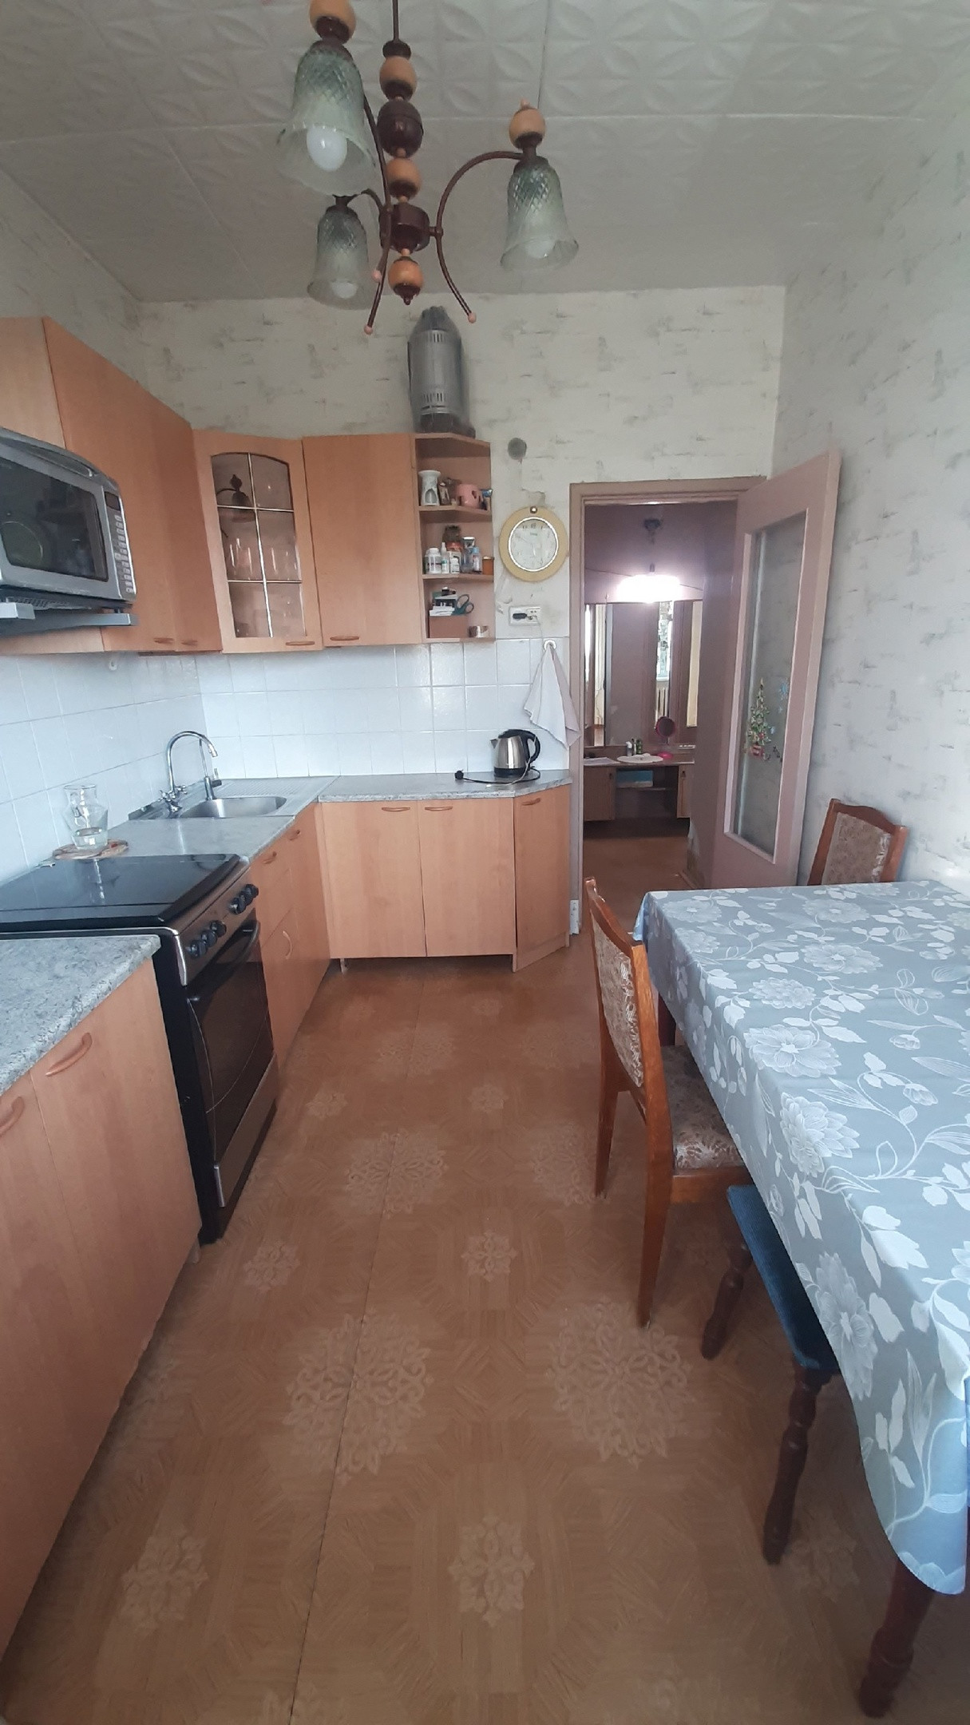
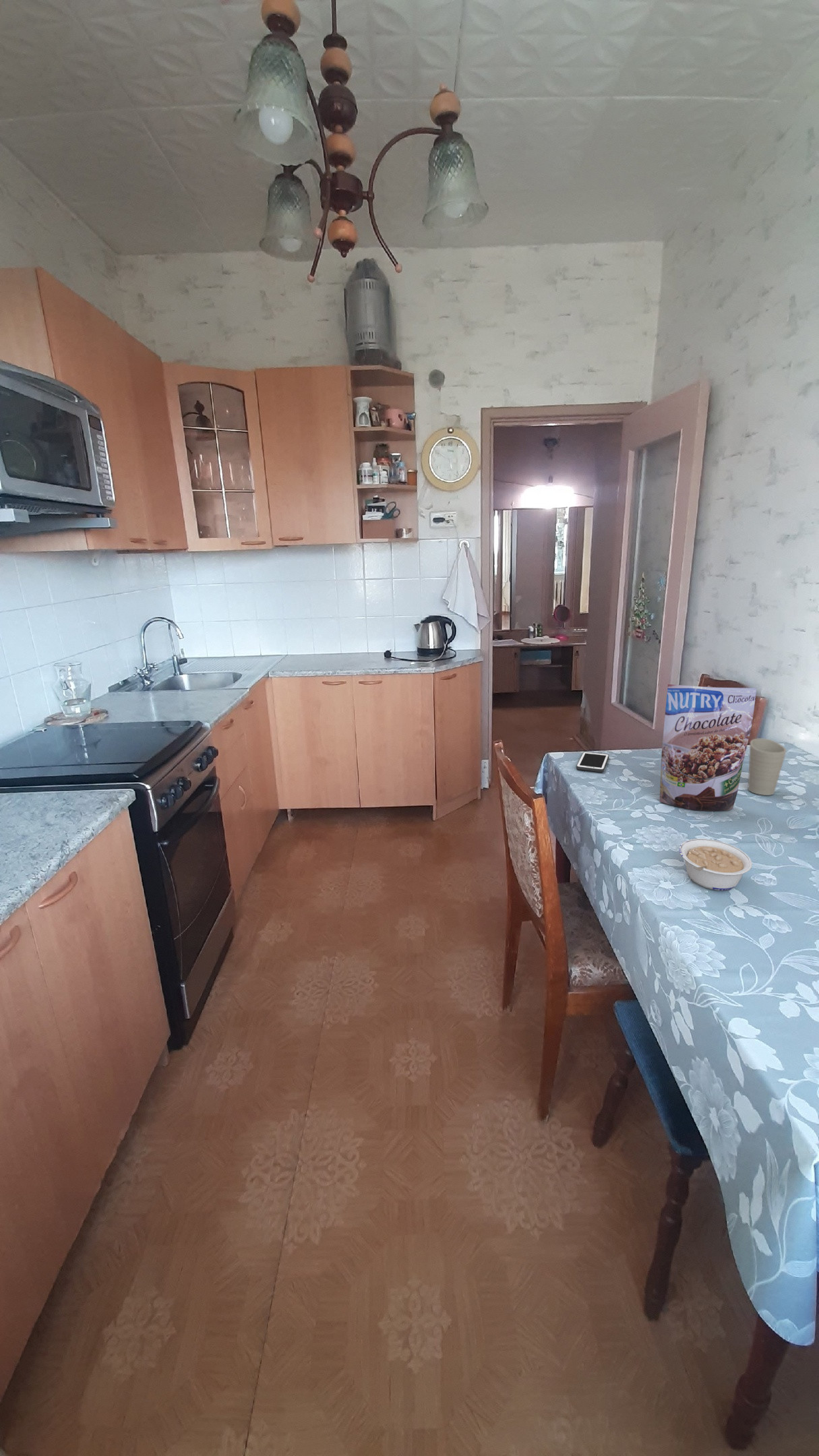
+ cell phone (593, 761)
+ cup (764, 767)
+ granola pouch (704, 747)
+ legume (714, 866)
